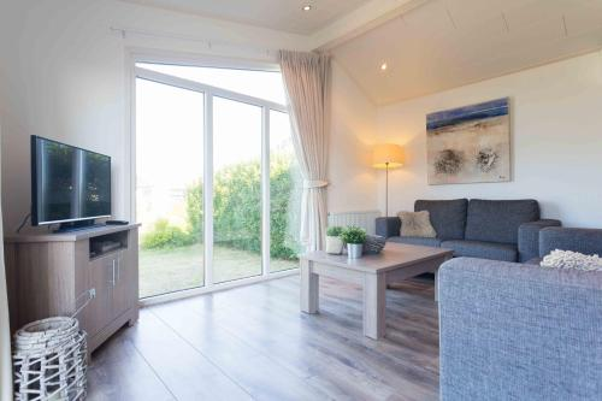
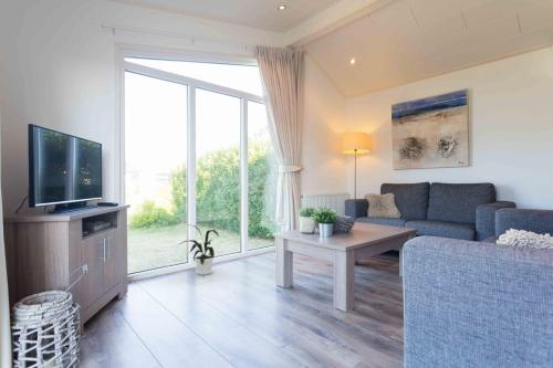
+ house plant (201, 249)
